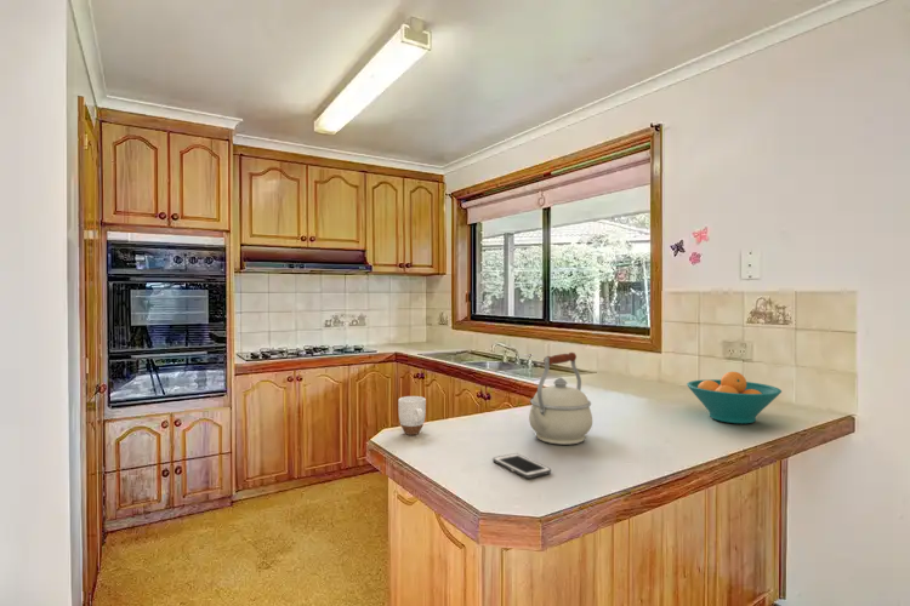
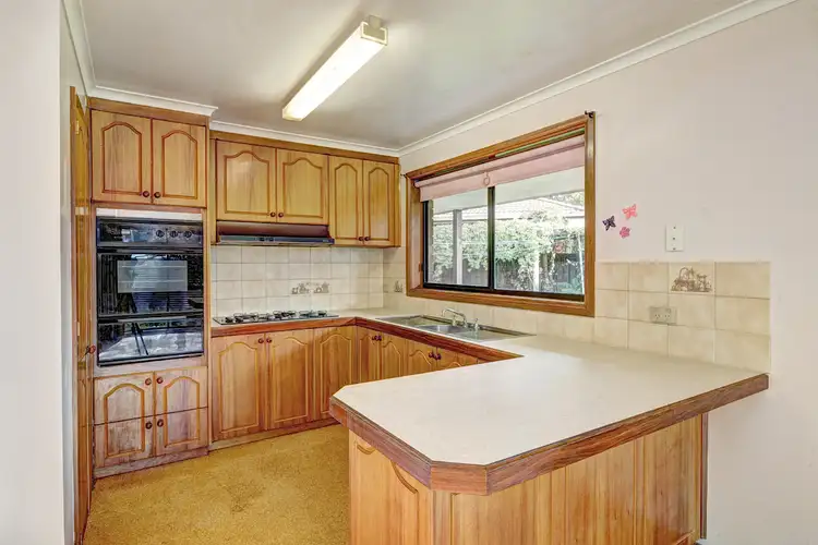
- kettle (557, 396)
- mug (414, 417)
- fruit bowl (732, 395)
- cell phone (521, 465)
